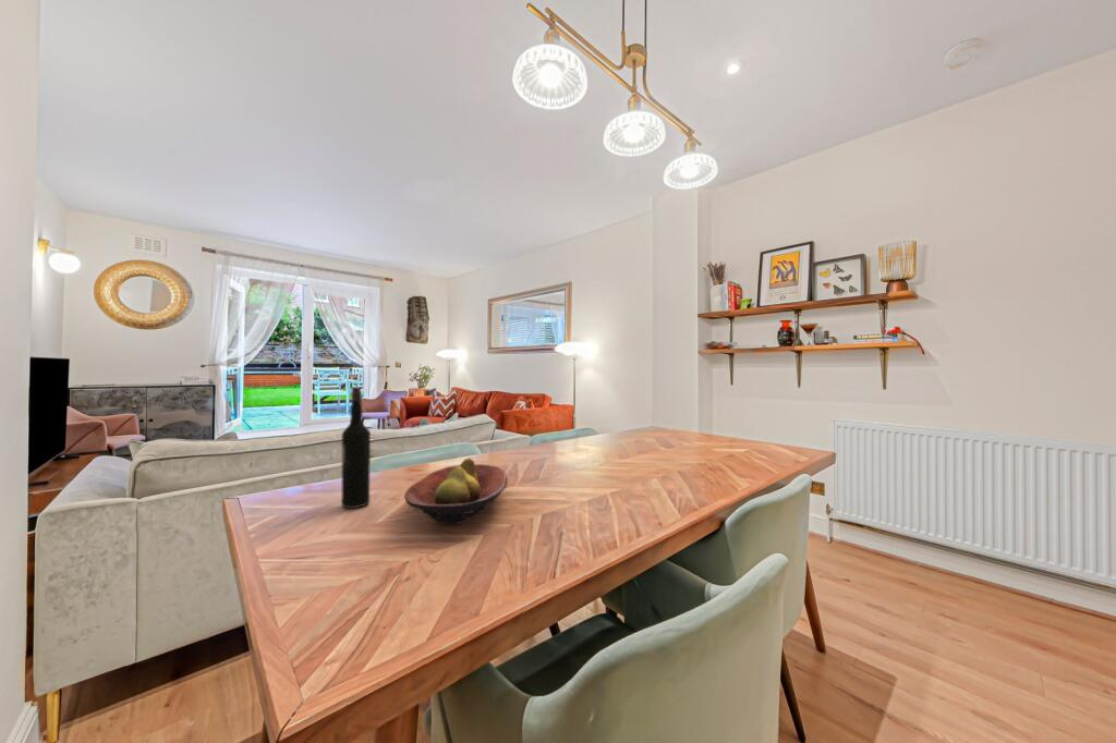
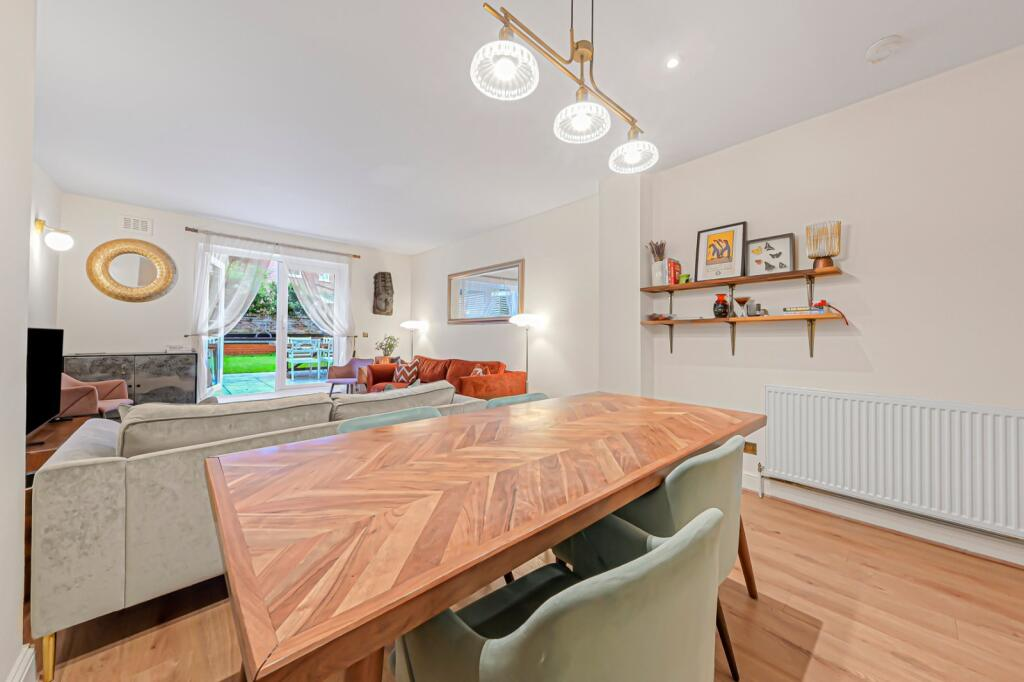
- wine bottle (355, 446)
- fruit bowl (460, 484)
